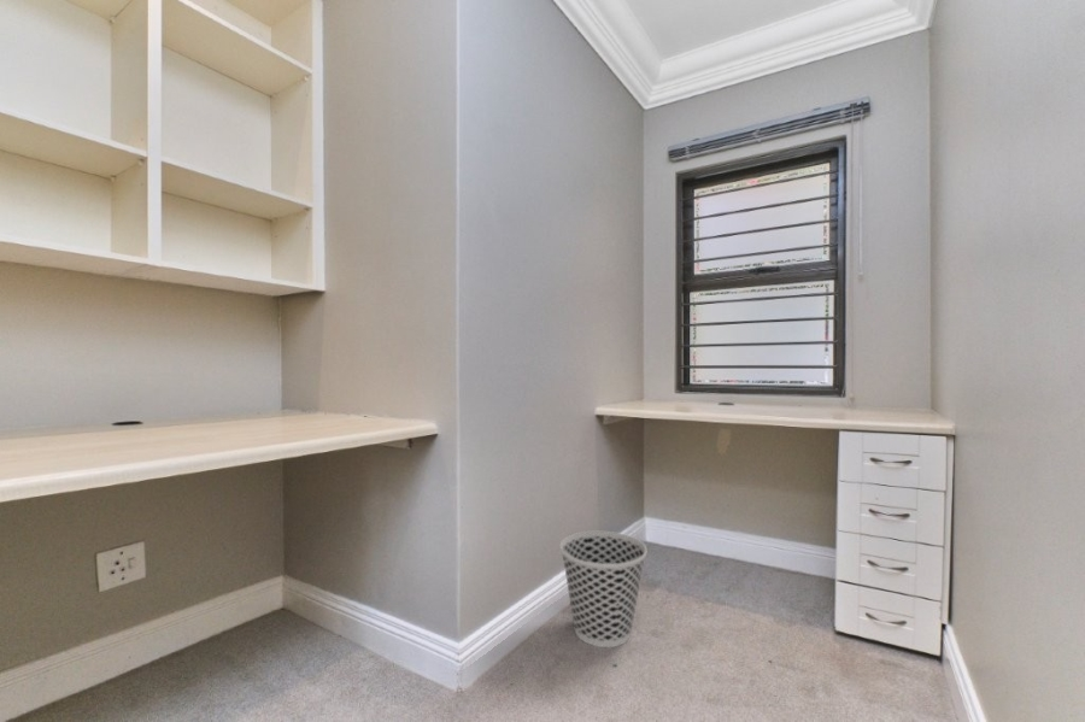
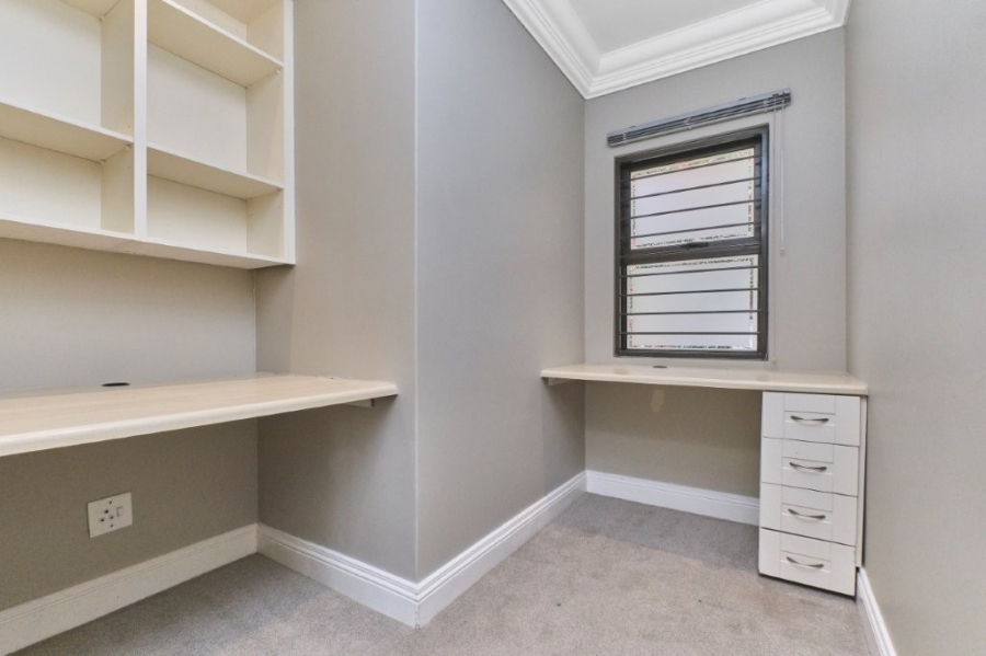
- wastebasket (602, 588)
